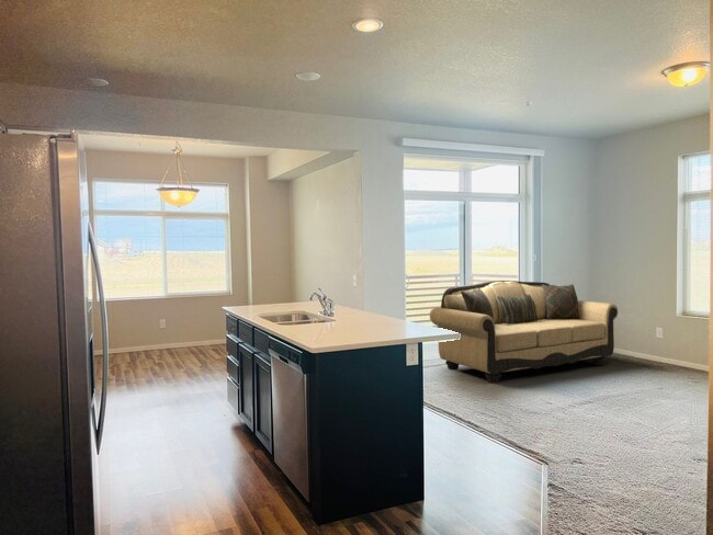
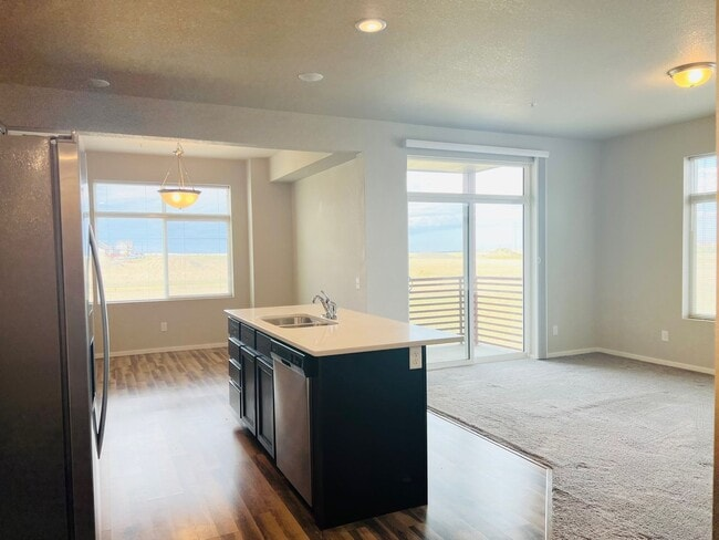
- sofa (524, 325)
